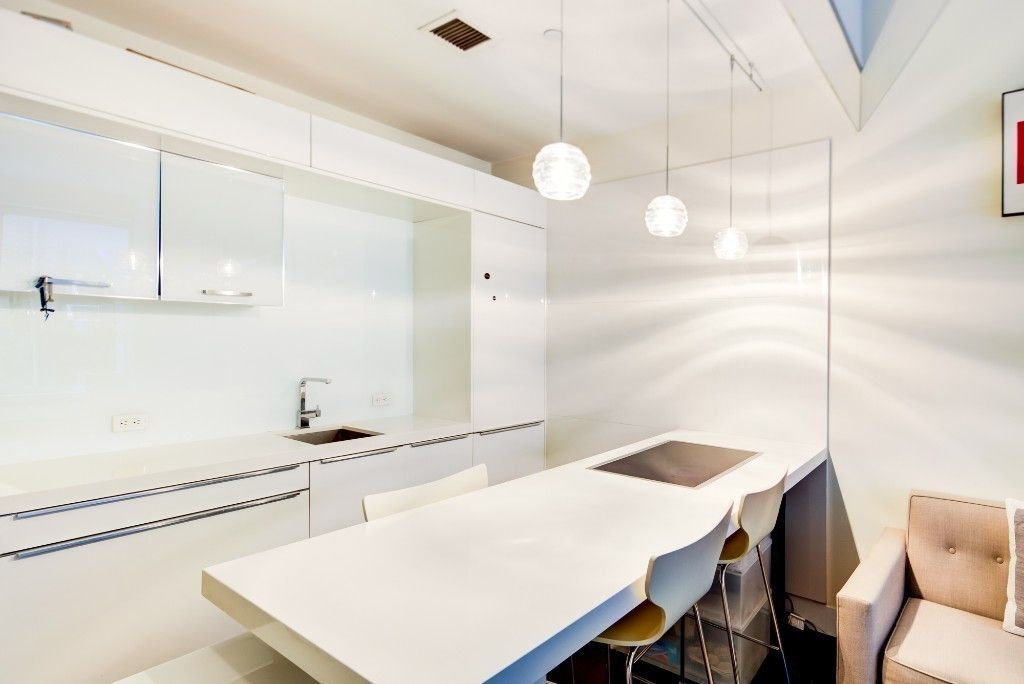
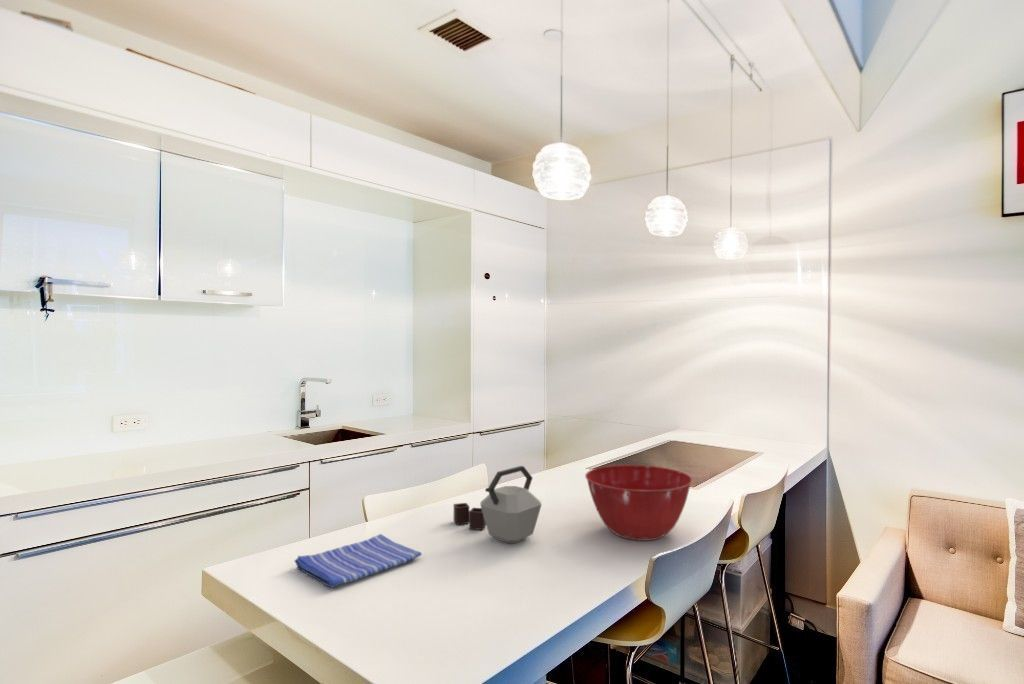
+ dish towel (358, 557)
+ kettle (490, 498)
+ mixing bowl (637, 503)
